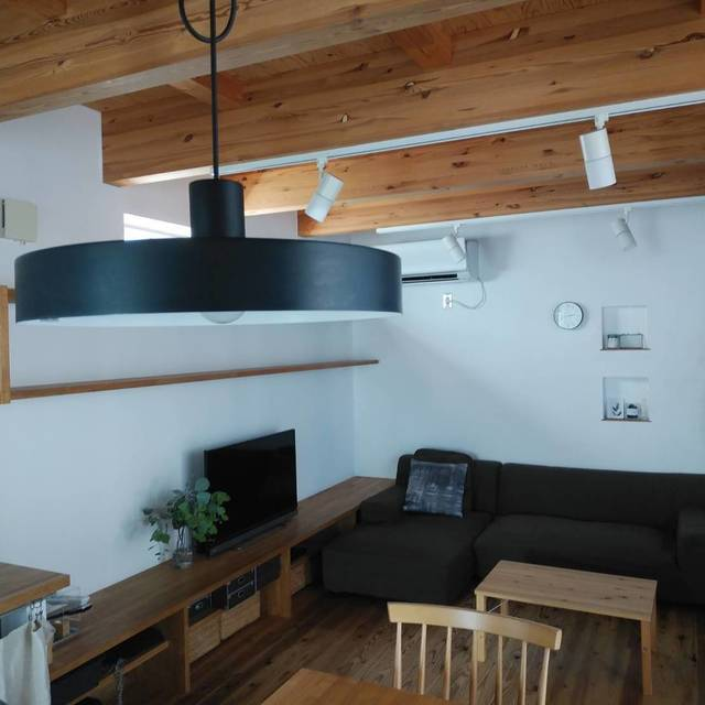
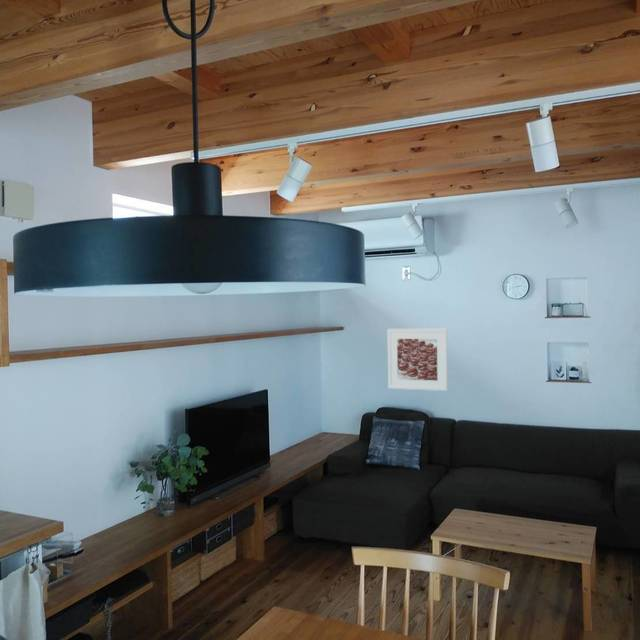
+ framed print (417, 359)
